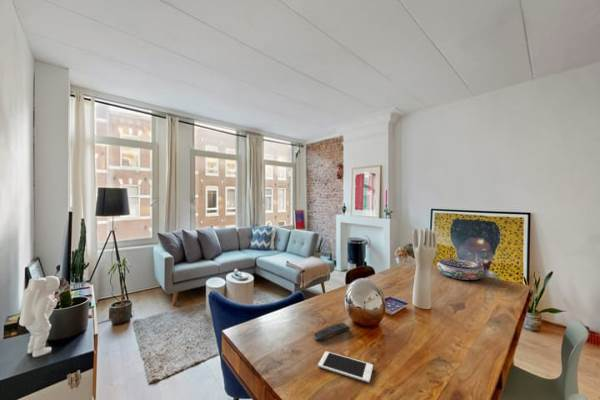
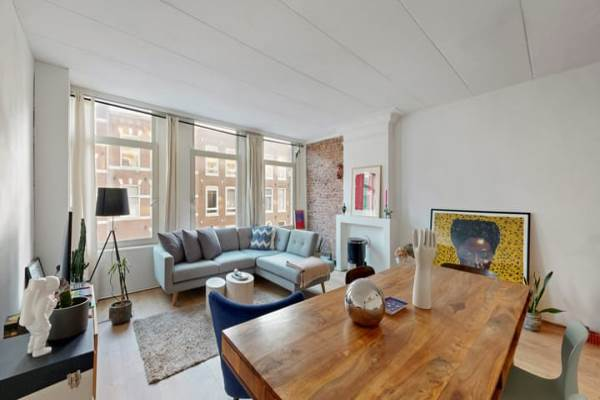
- remote control (331, 331)
- bowl (459, 268)
- cell phone (345, 365)
